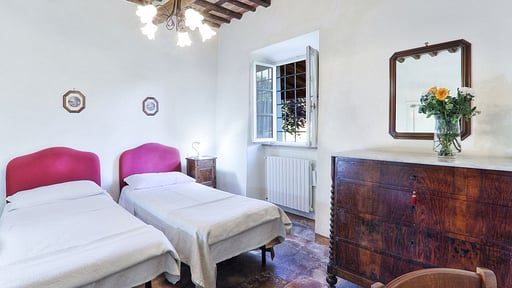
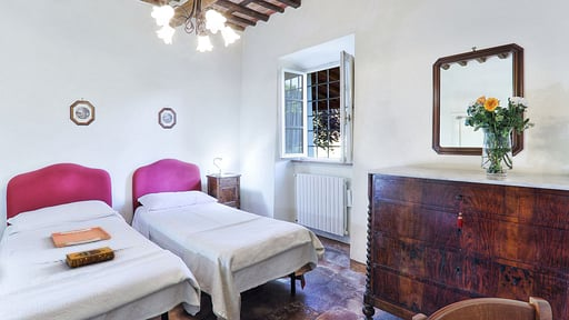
+ serving tray (80, 236)
+ hardback book (90, 257)
